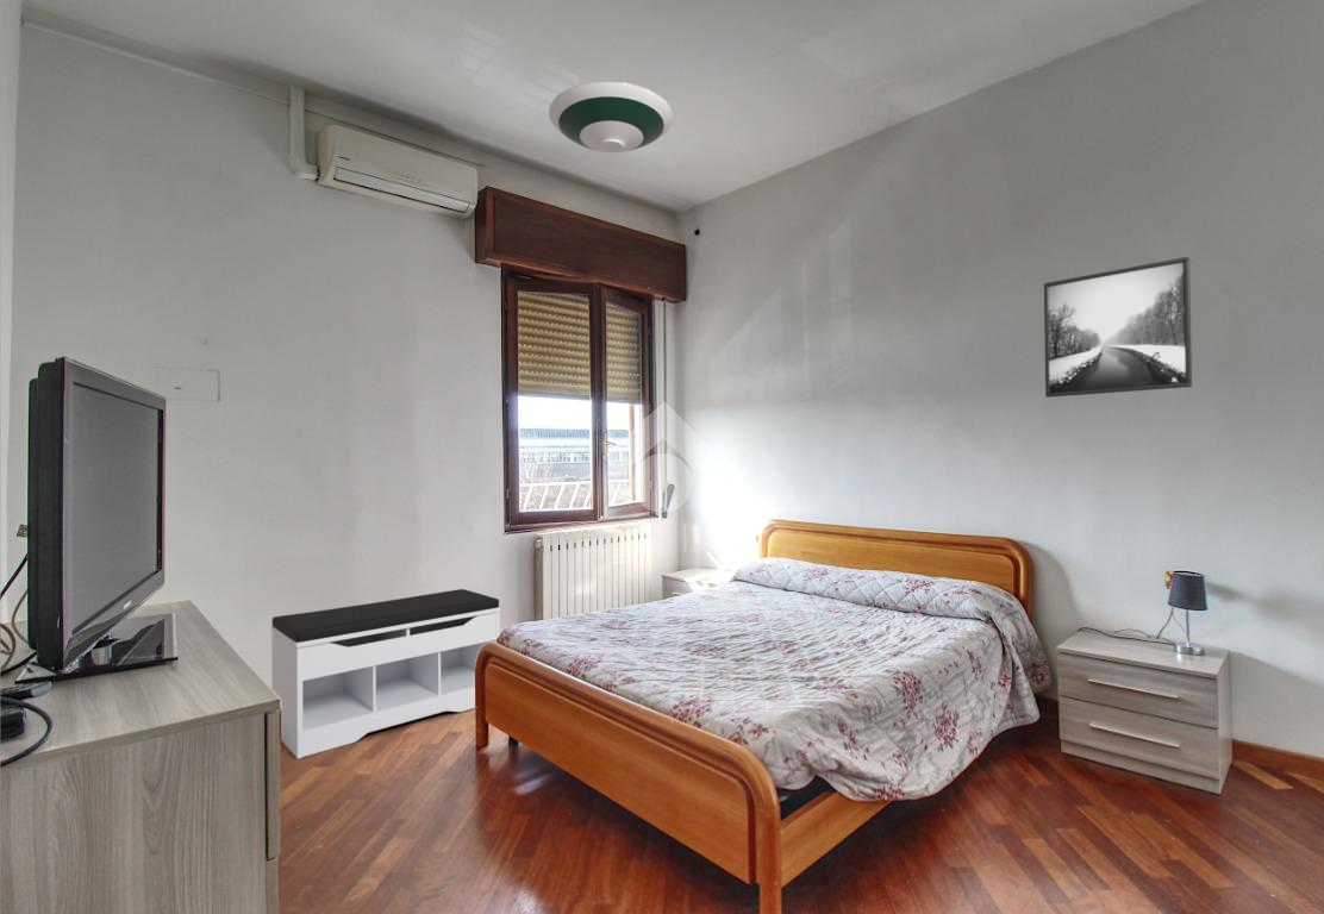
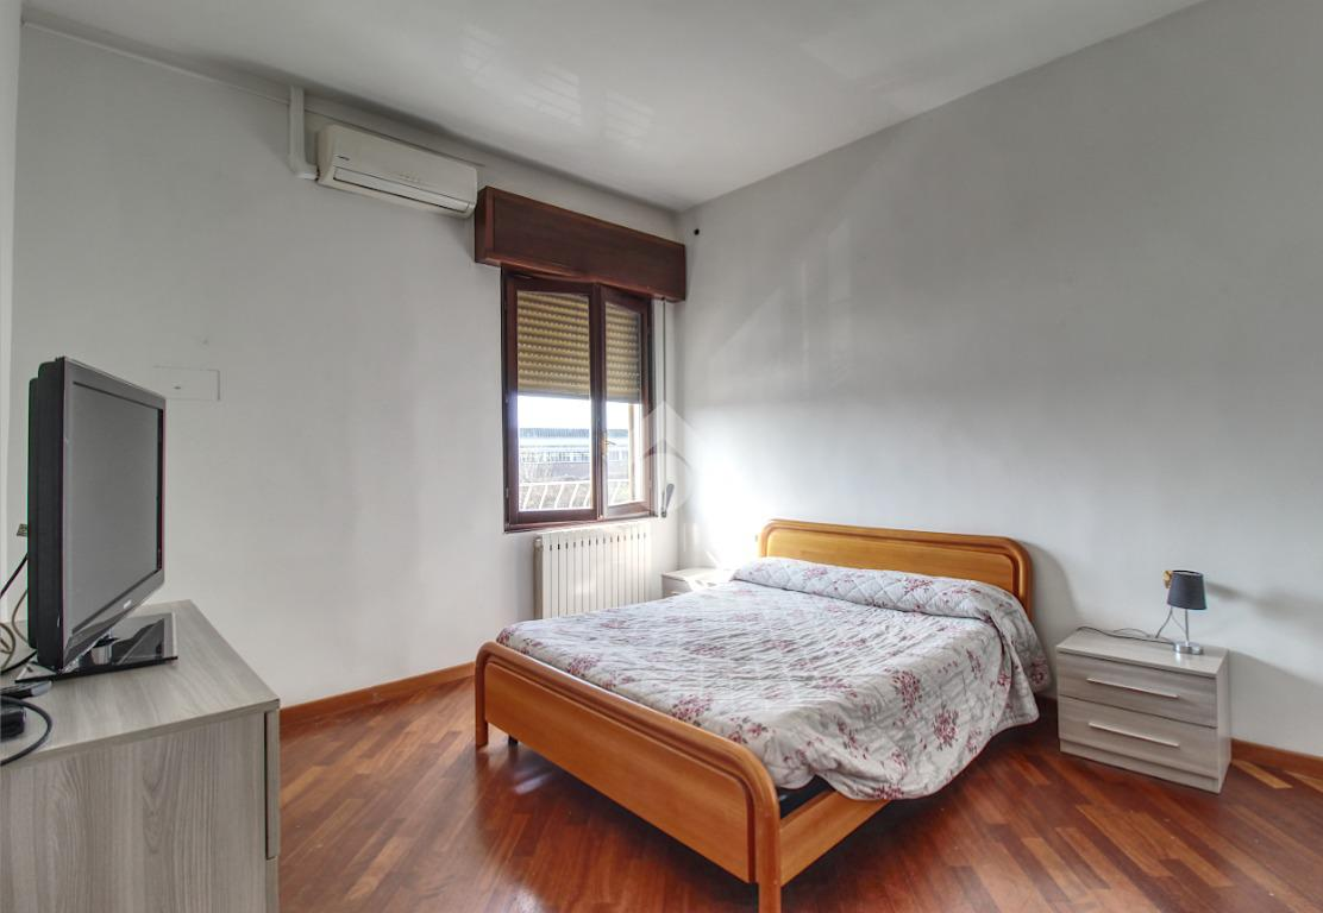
- bench (392, 661)
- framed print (1112, 331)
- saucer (611, 132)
